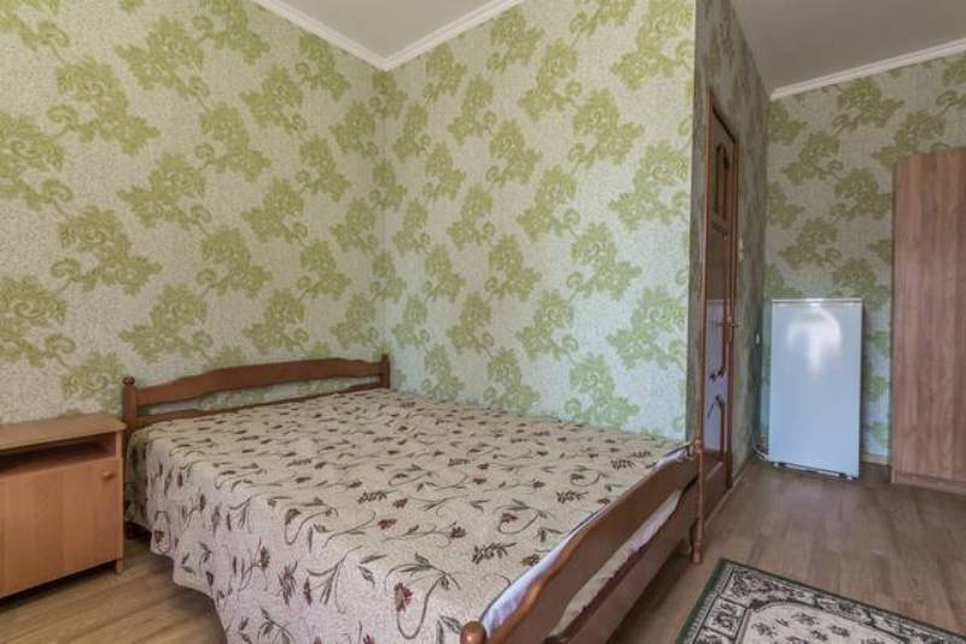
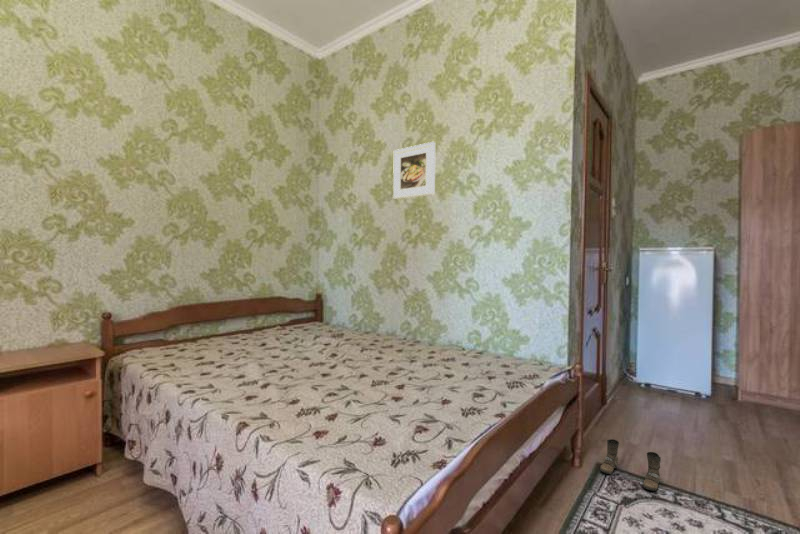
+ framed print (413, 171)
+ boots (617, 463)
